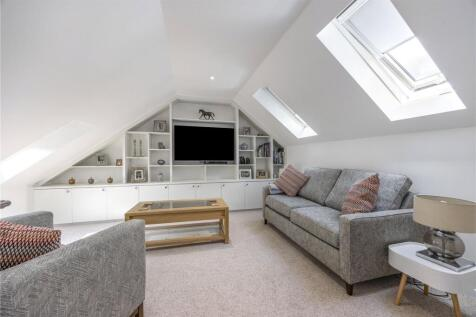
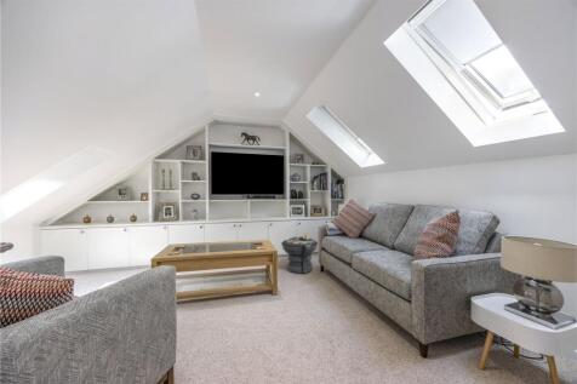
+ side table (299, 251)
